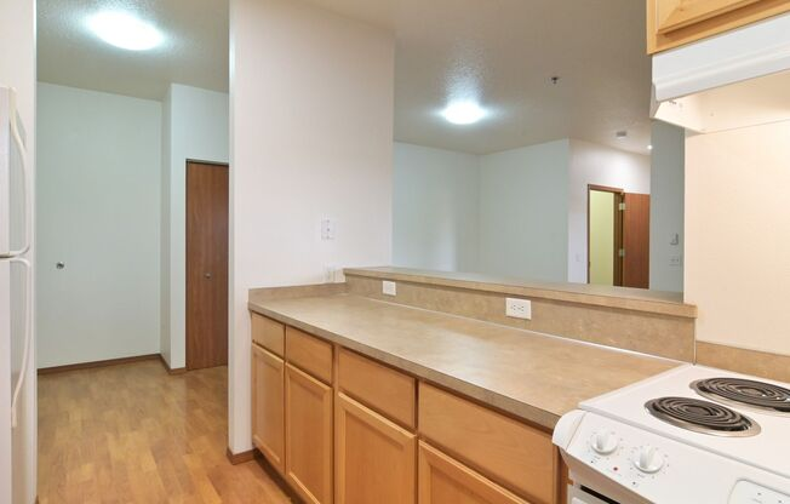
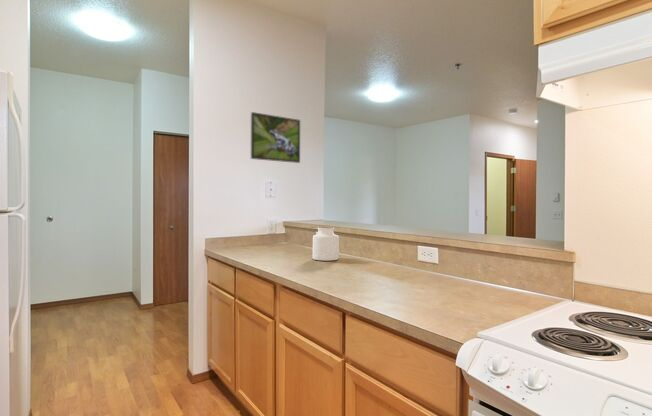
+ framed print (276, 138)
+ jar (325, 243)
